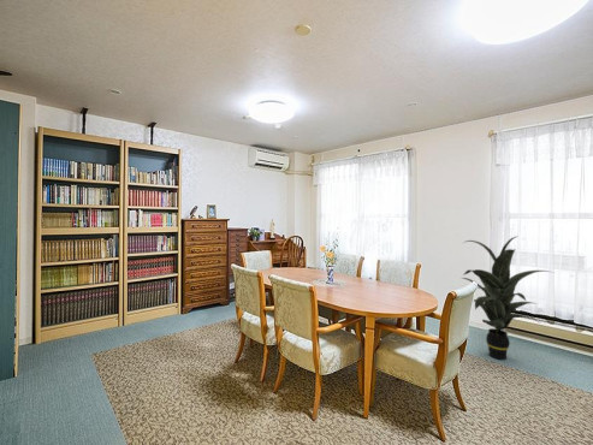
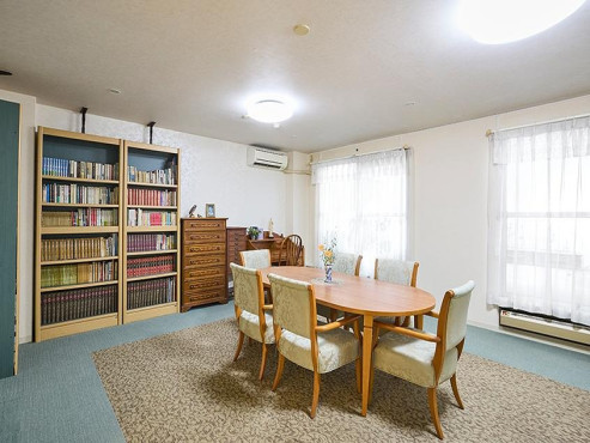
- indoor plant (502, 297)
